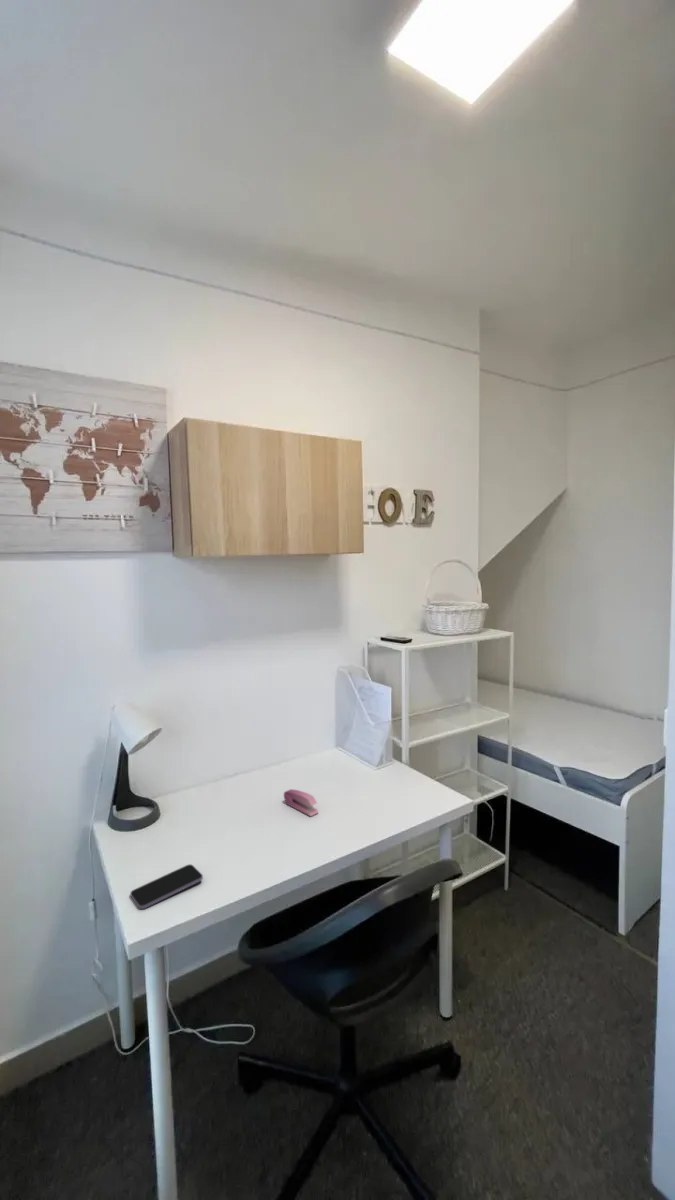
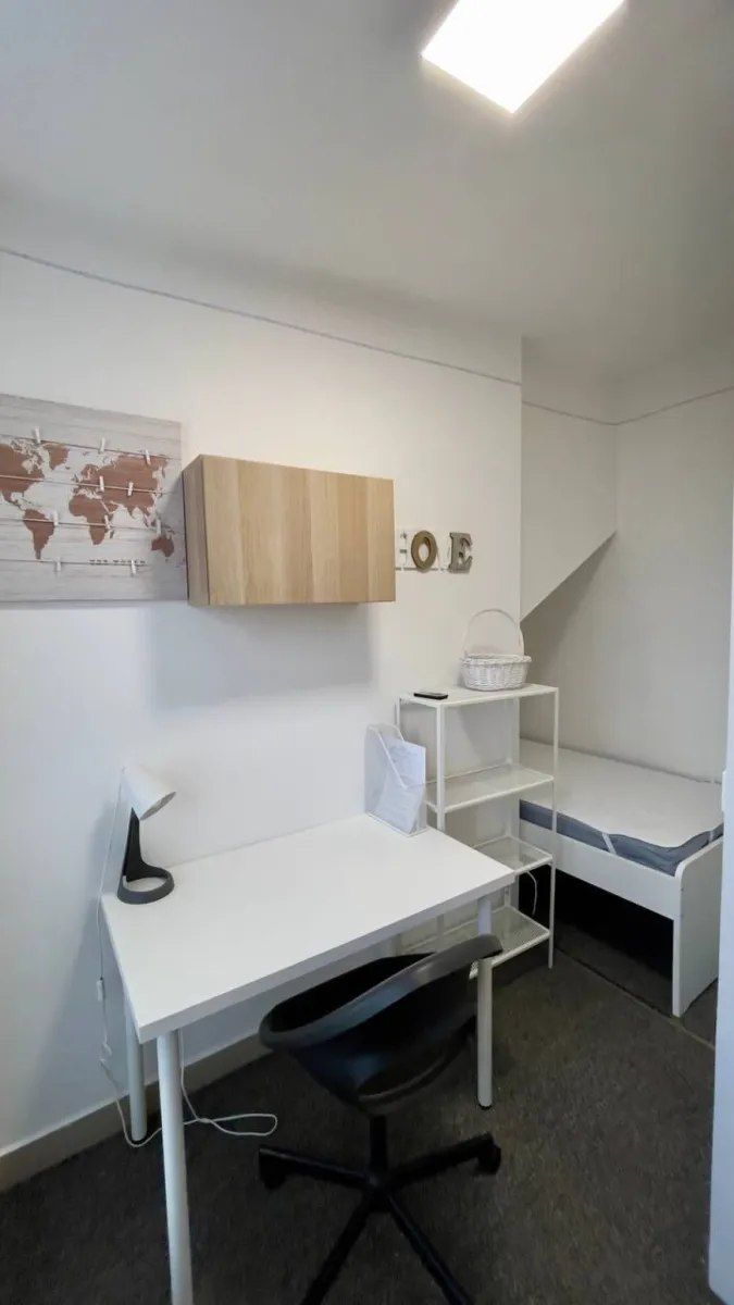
- smartphone (167, 885)
- stapler (300, 799)
